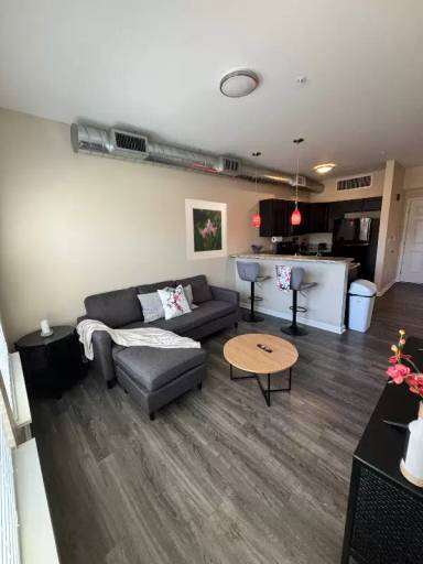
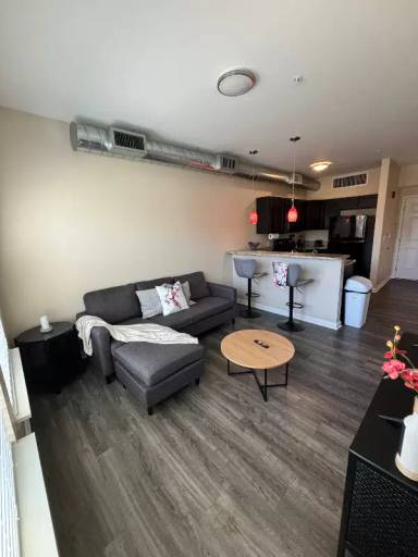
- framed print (208, 230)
